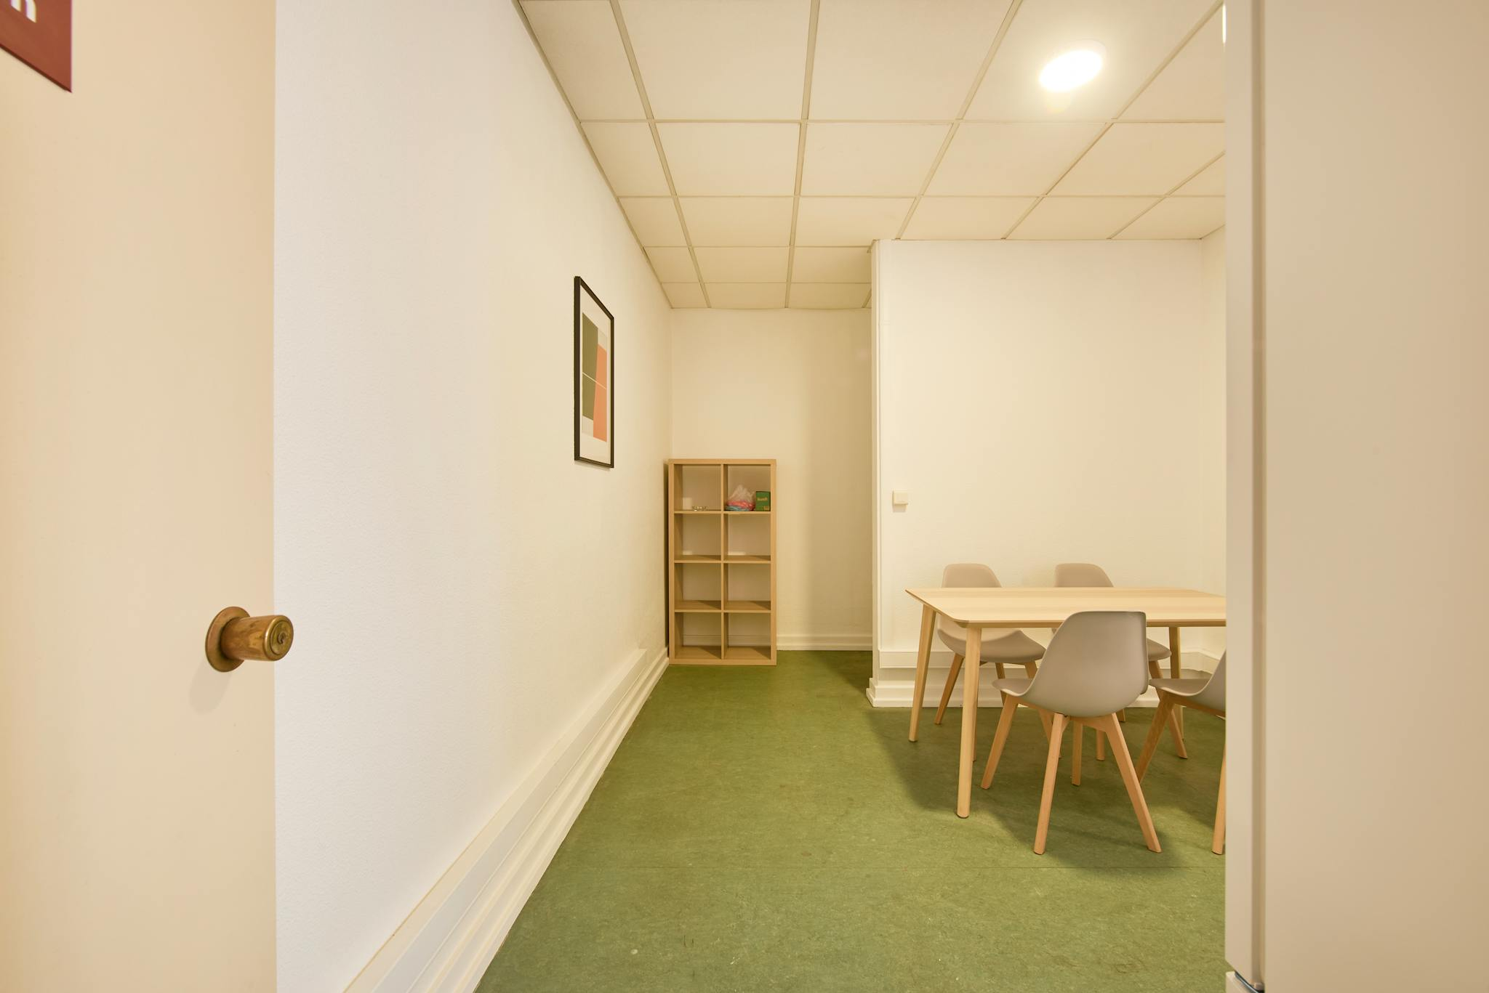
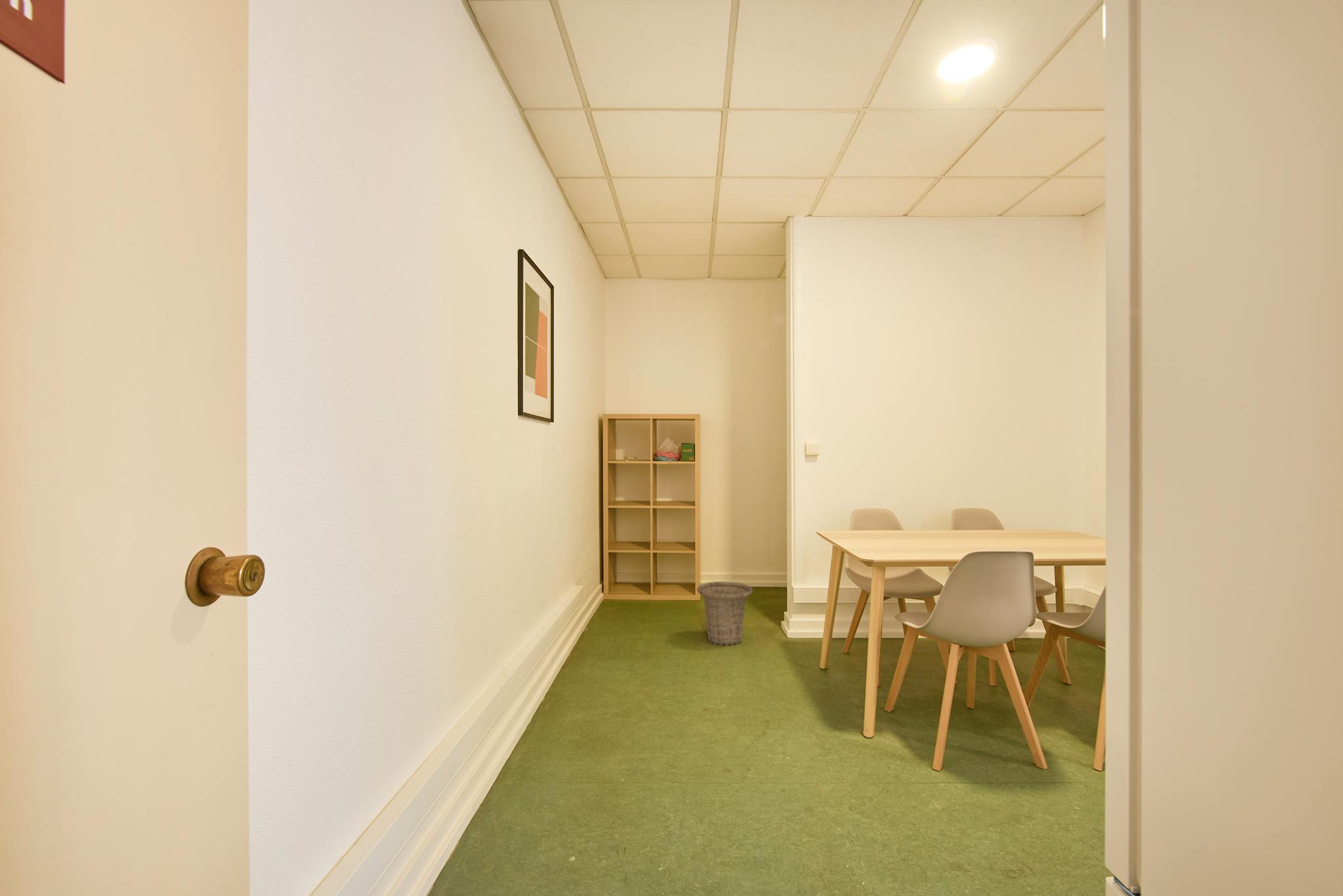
+ basket (725, 614)
